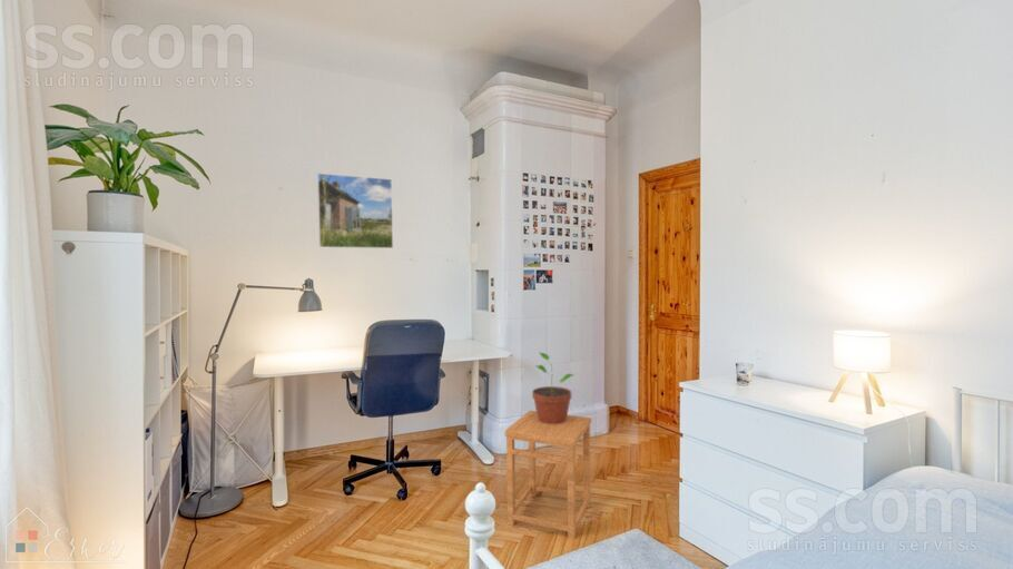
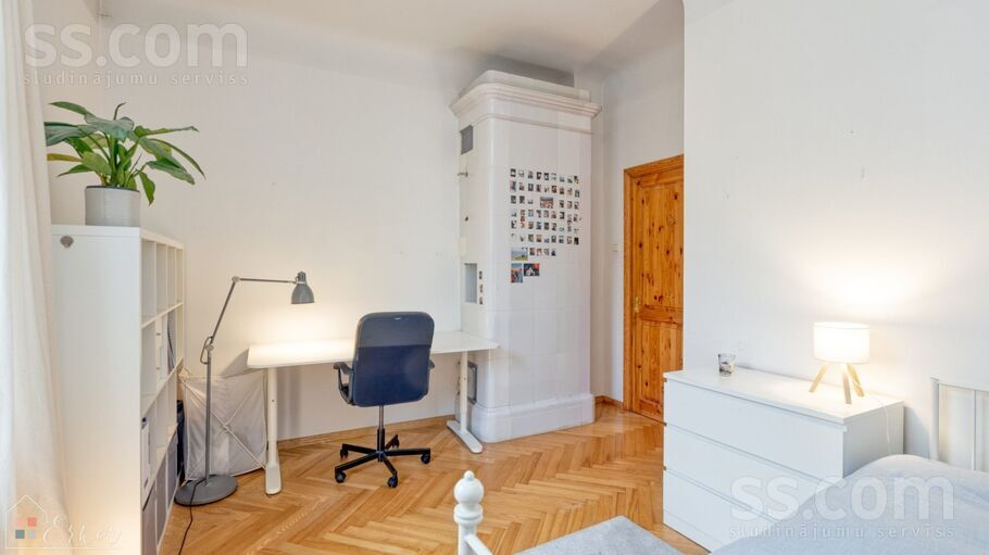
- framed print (356, 212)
- potted plant (551, 386)
- side table (550, 459)
